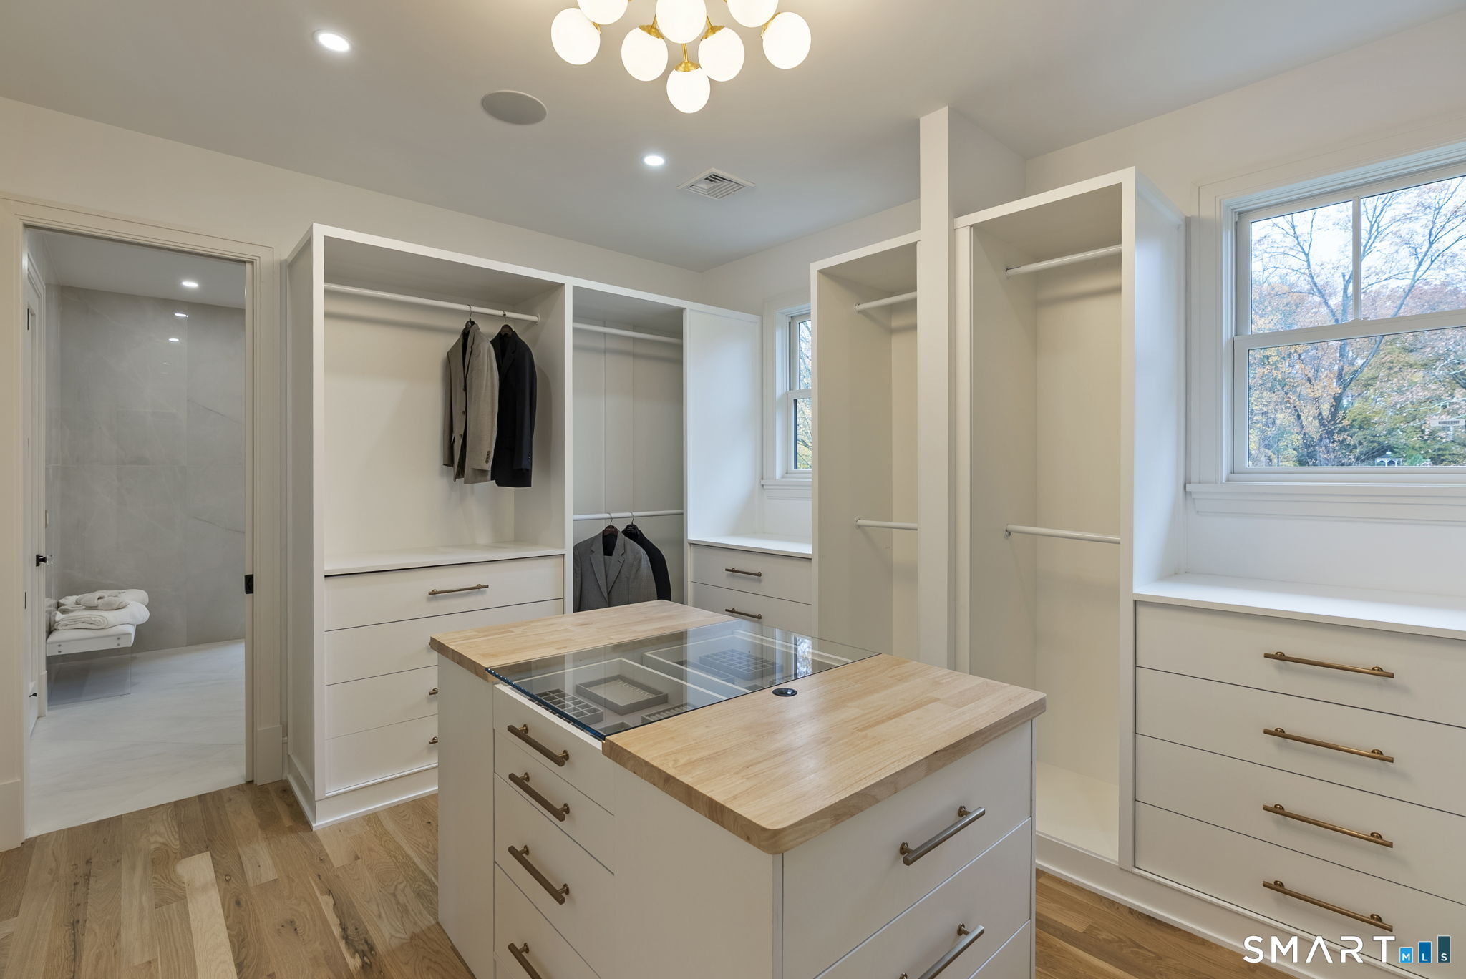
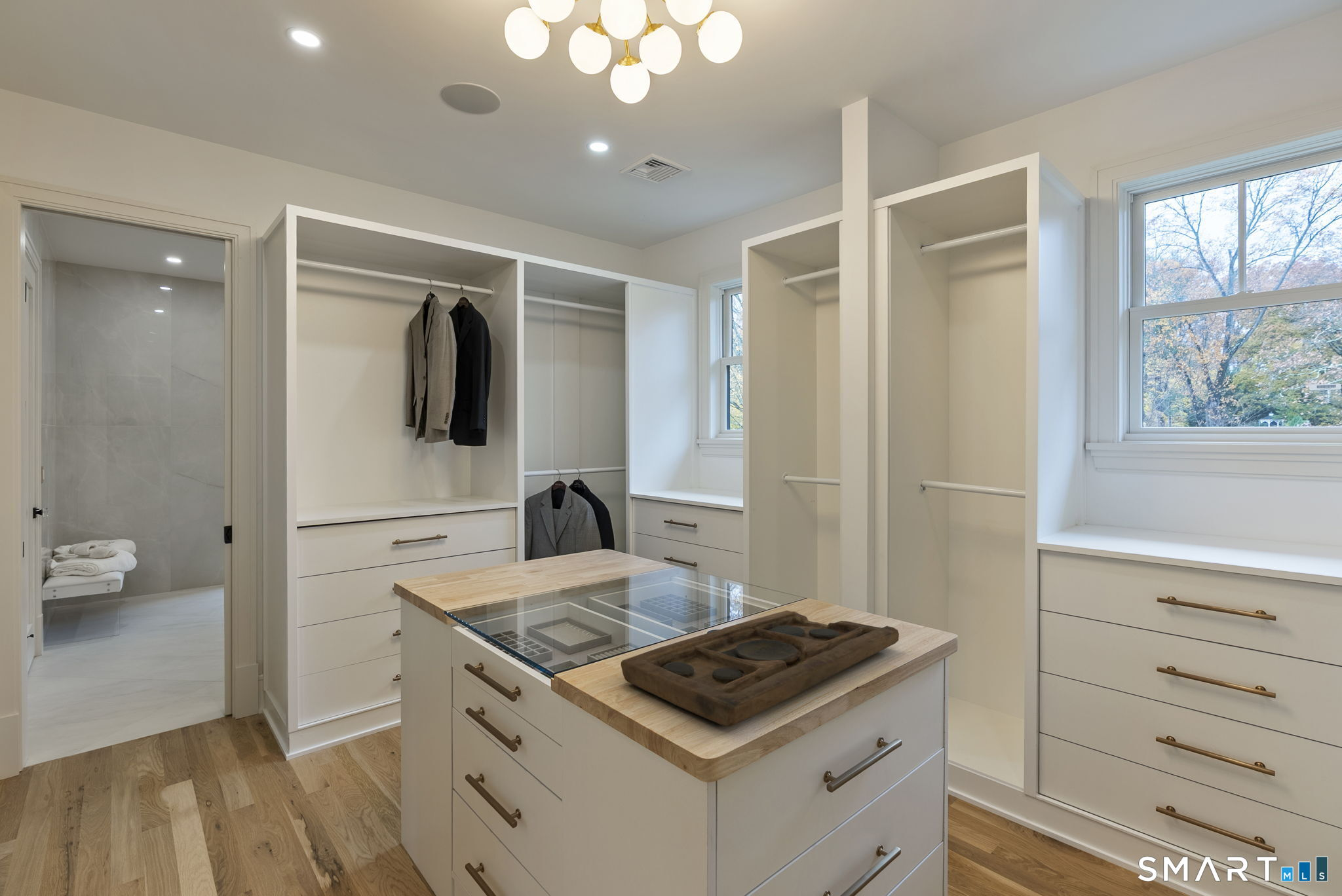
+ decorative tray (767, 652)
